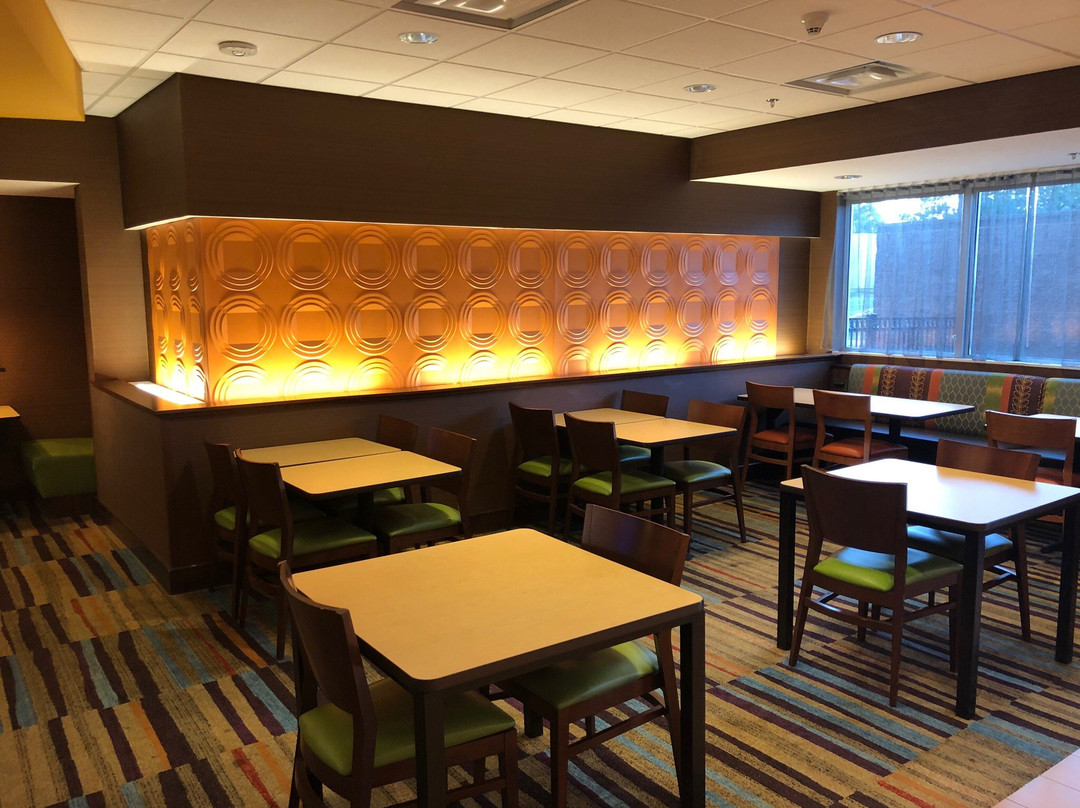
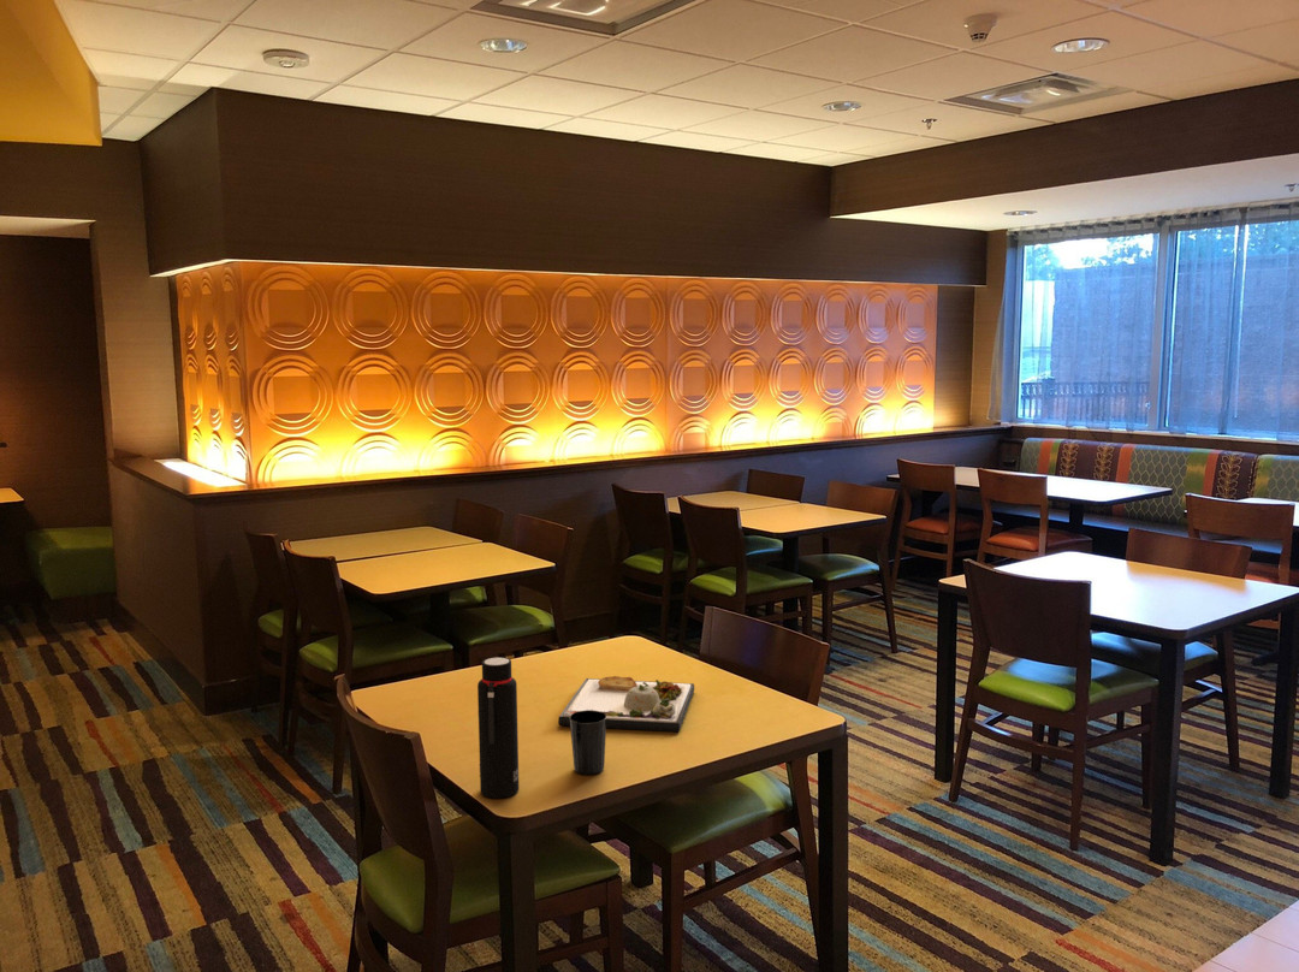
+ dinner plate (629, 694)
+ cup (588, 742)
+ water bottle (497, 728)
